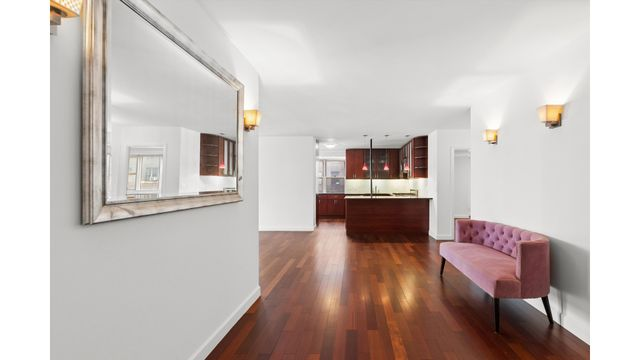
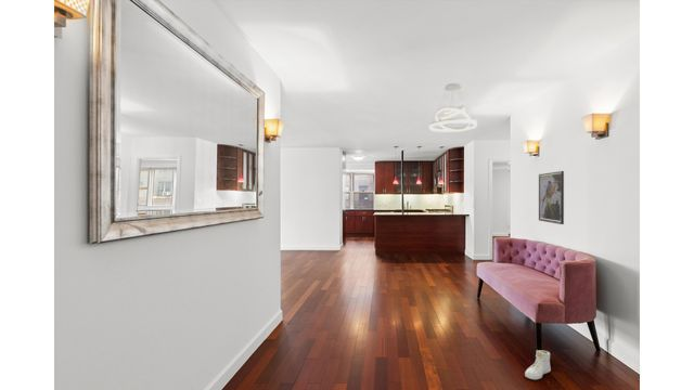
+ pendant light (452, 107)
+ sneaker (537, 362)
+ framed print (550, 197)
